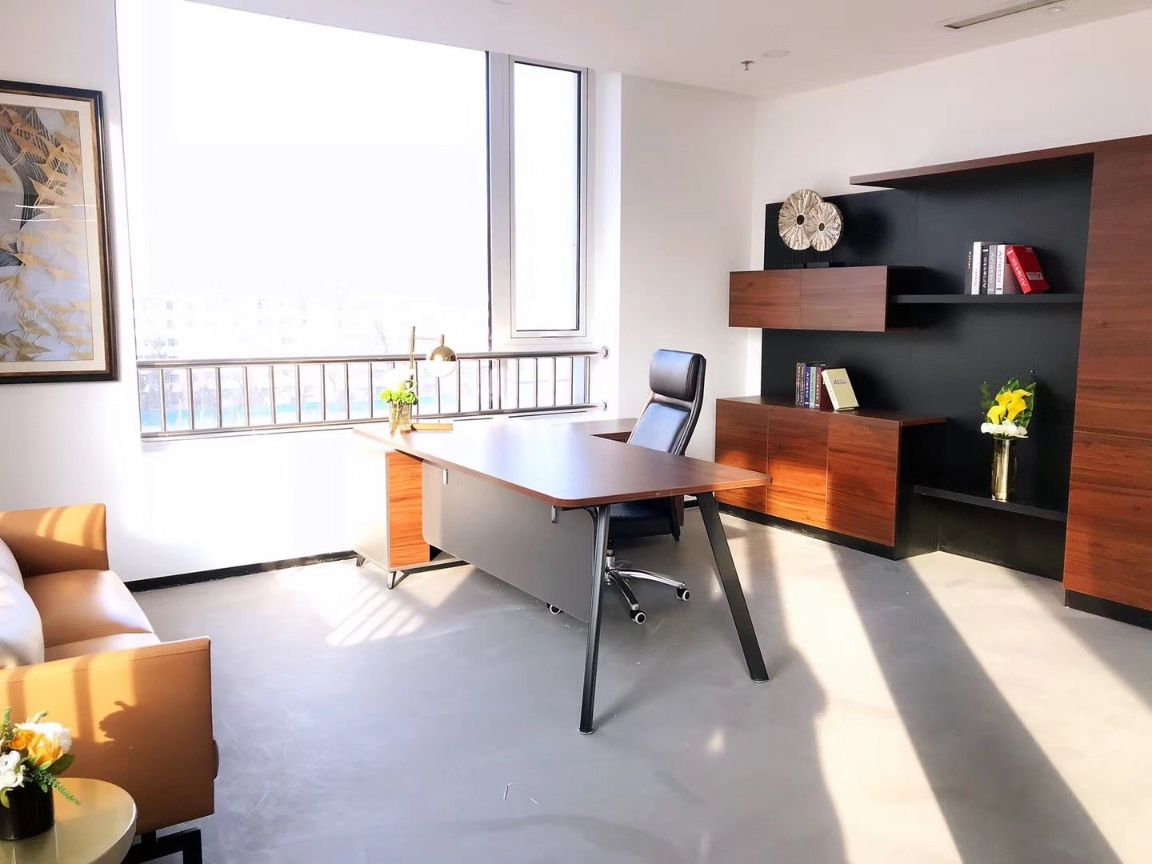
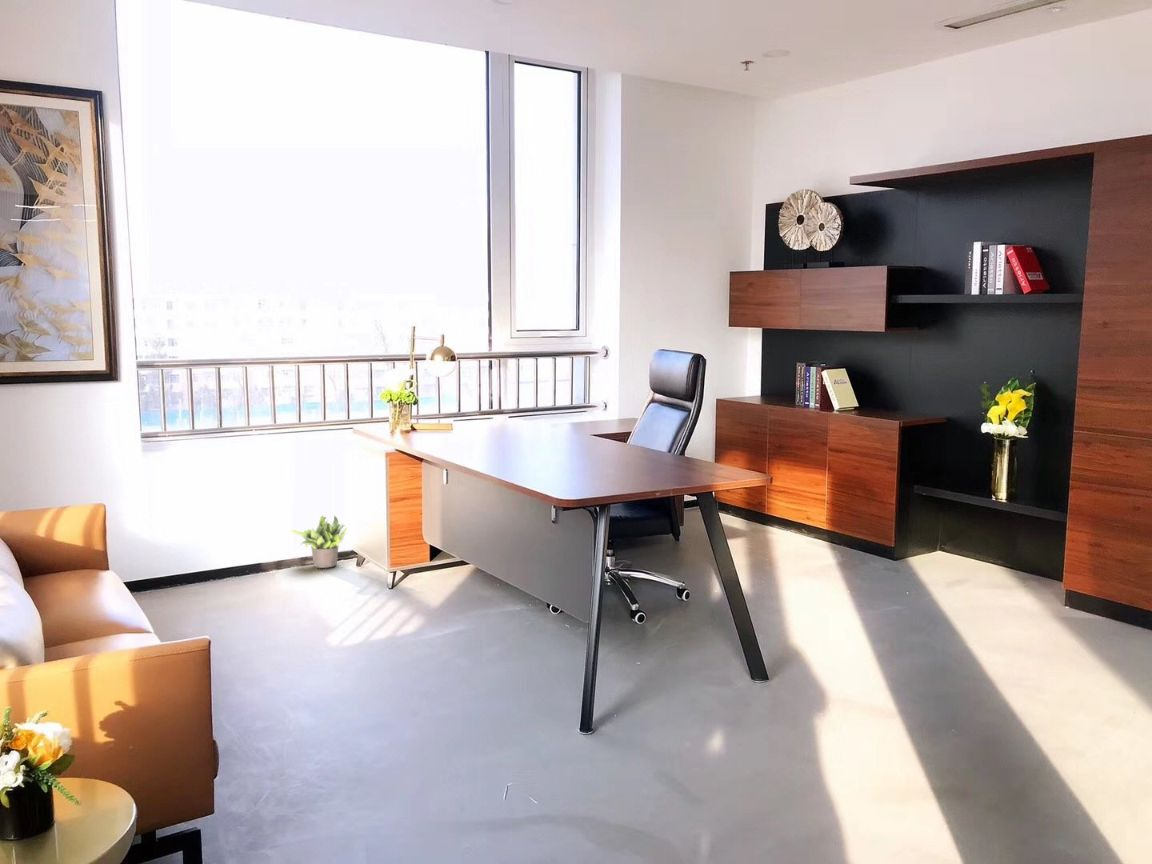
+ potted plant (318, 540)
